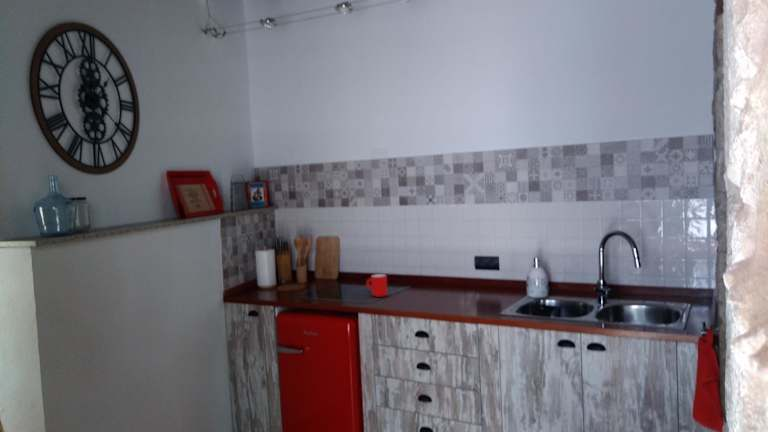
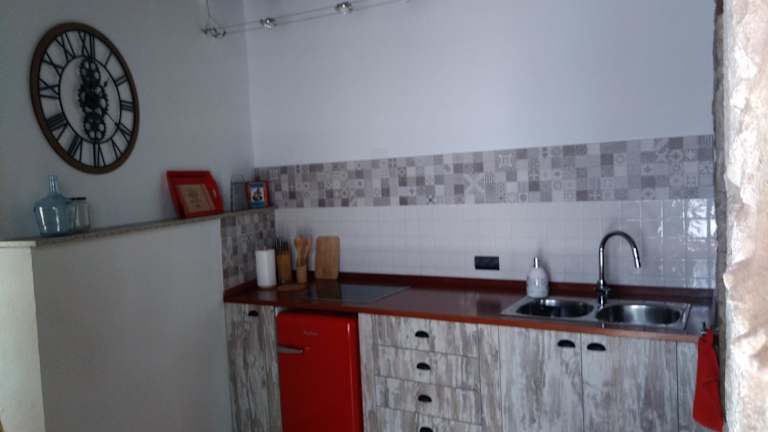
- mug (376, 285)
